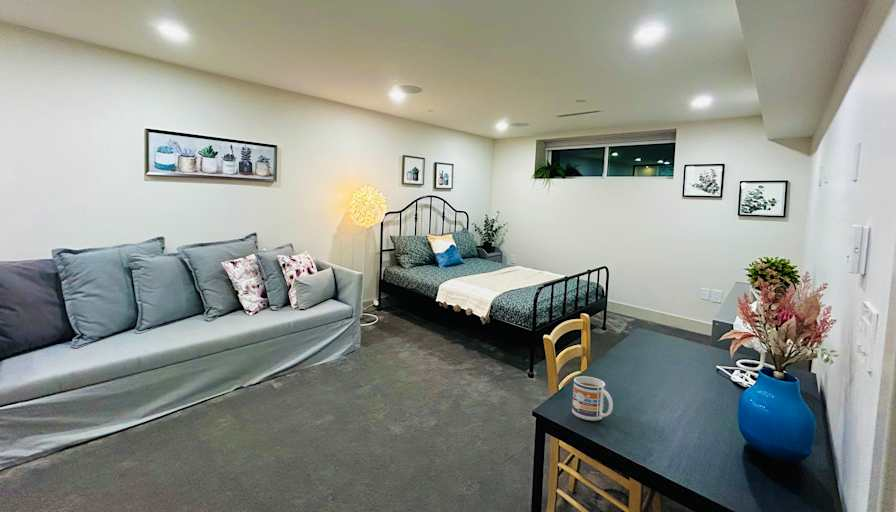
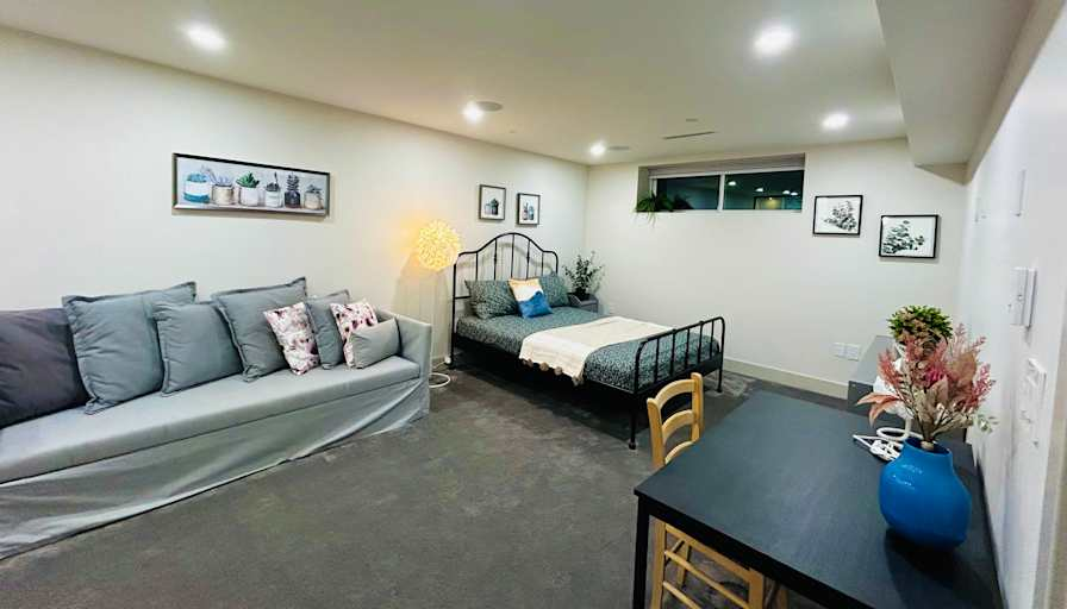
- mug (590, 399)
